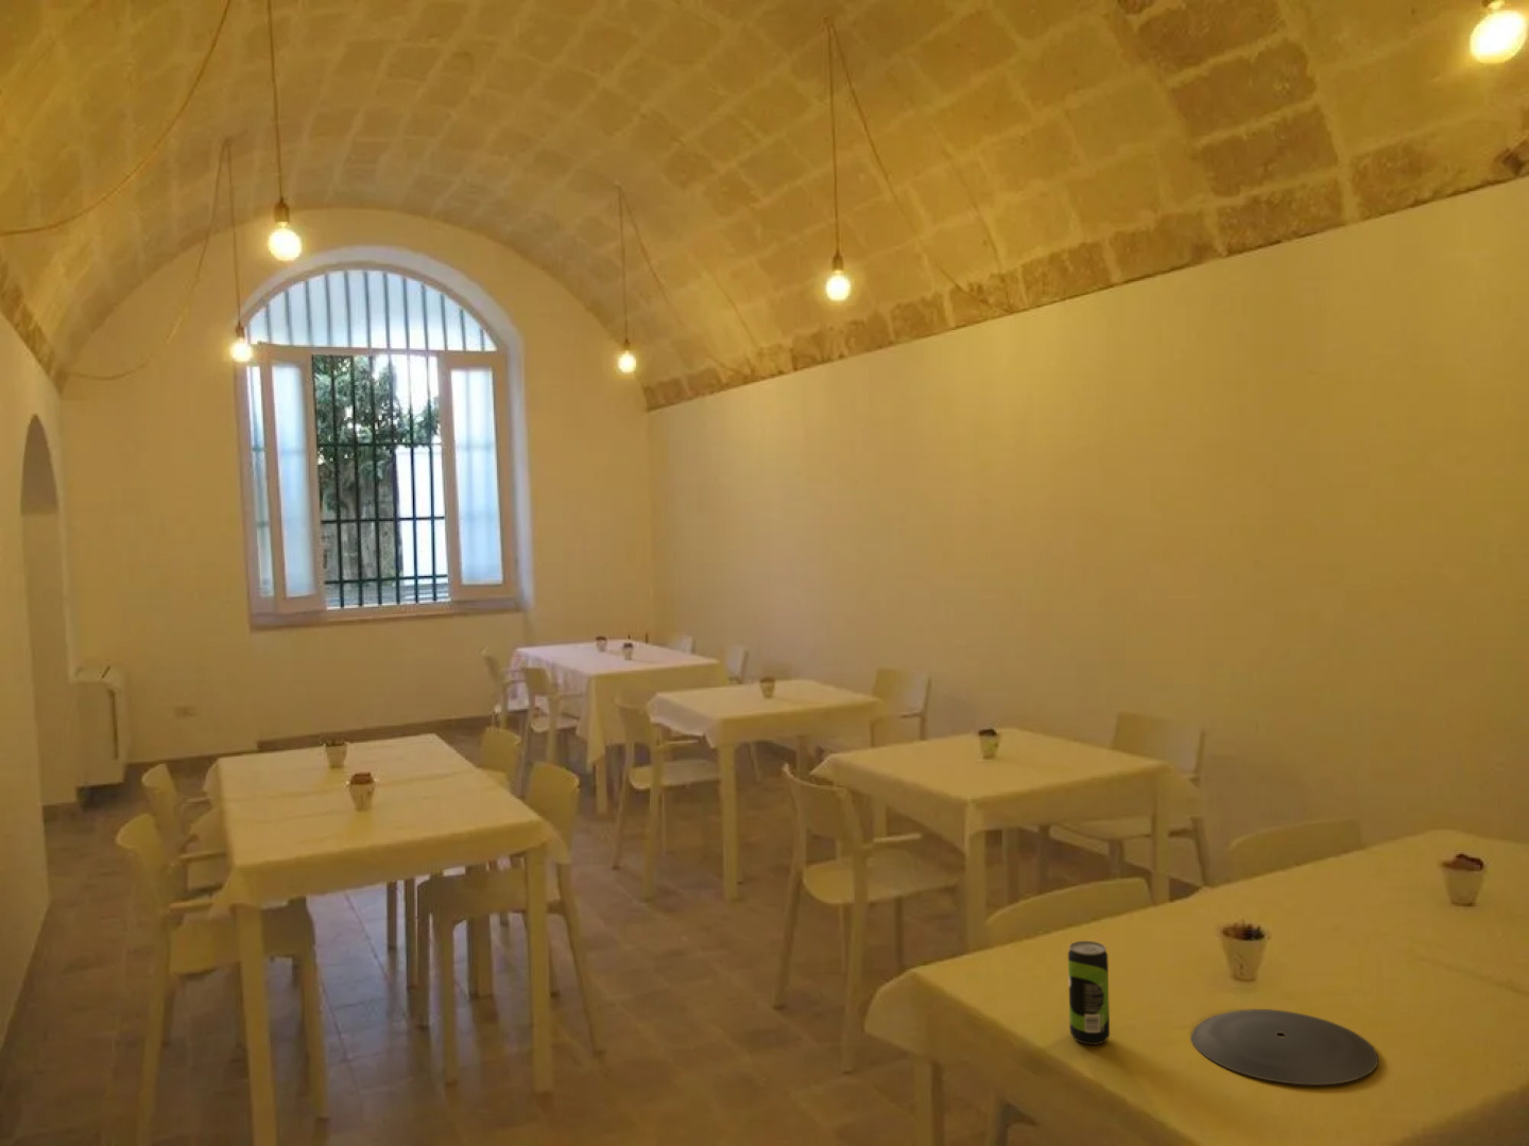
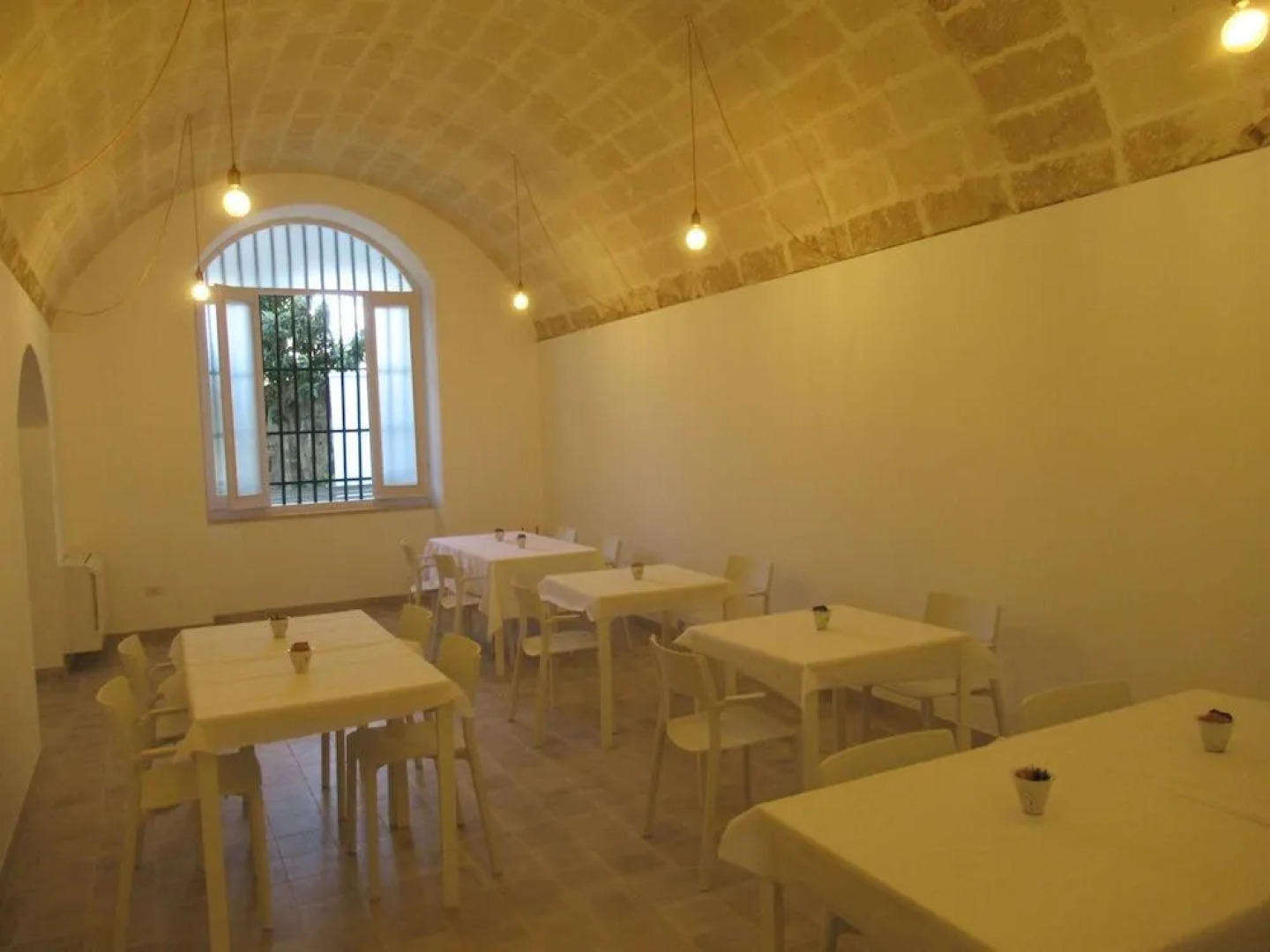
- beverage can (1088, 992)
- plate (1281, 1039)
